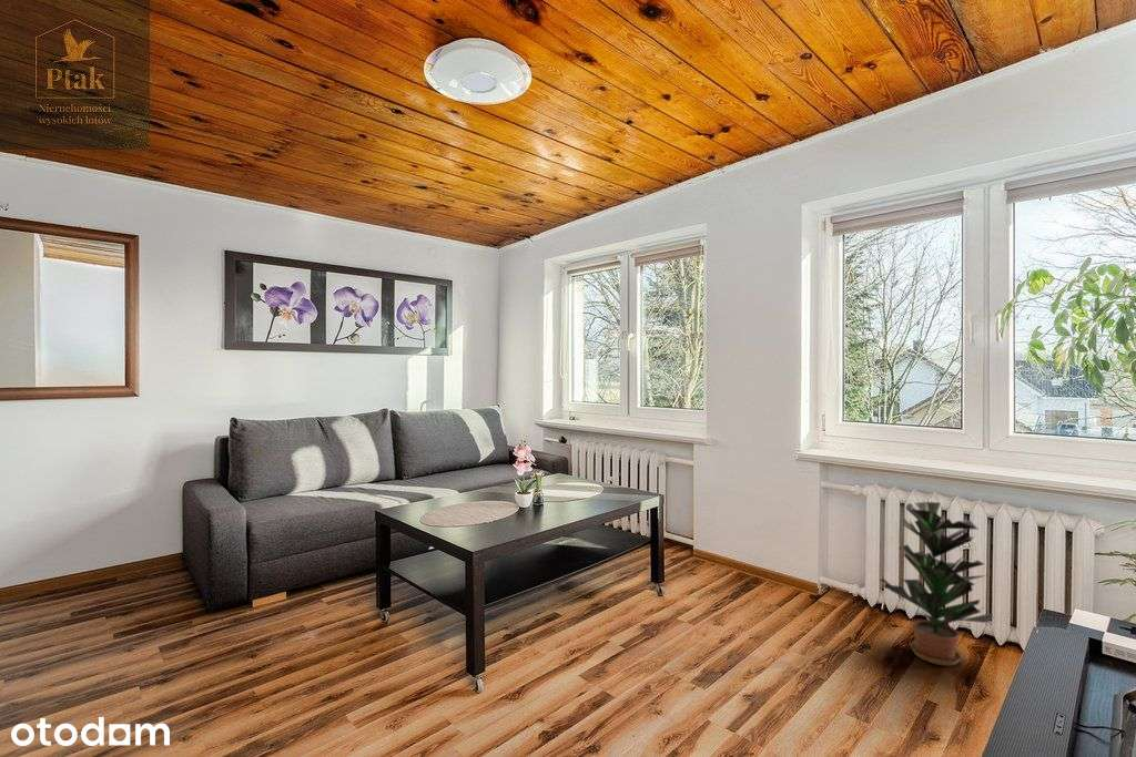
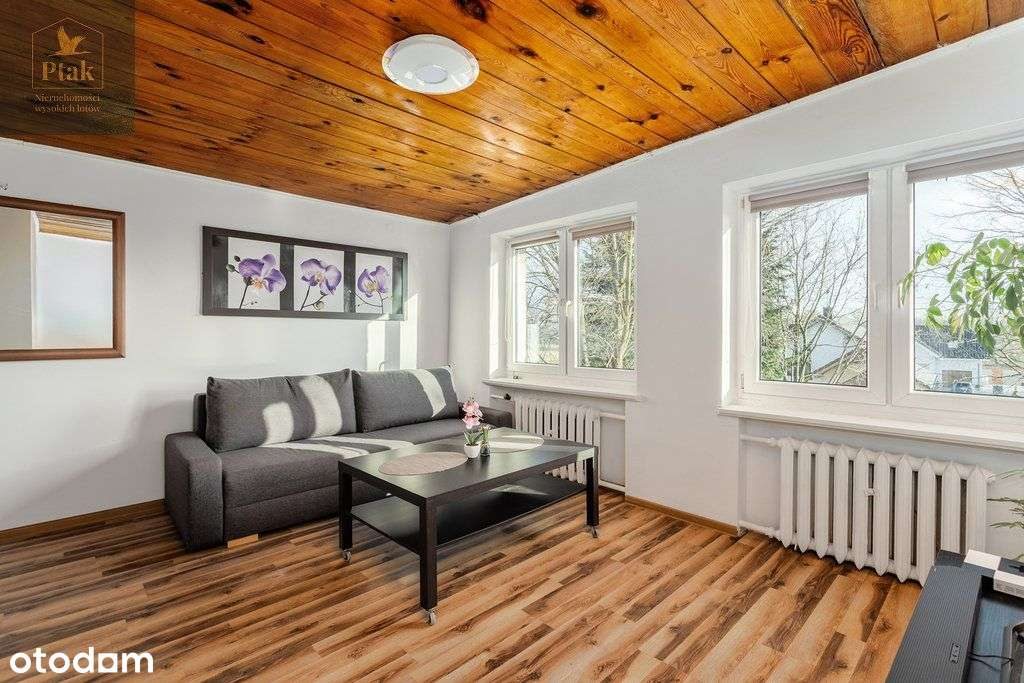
- potted plant (936, 577)
